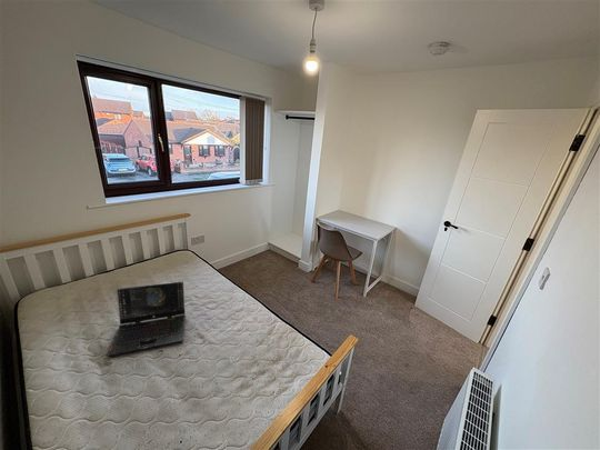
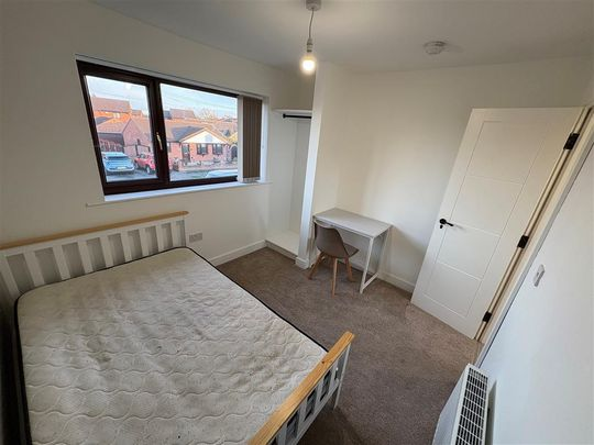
- laptop computer (149, 314)
